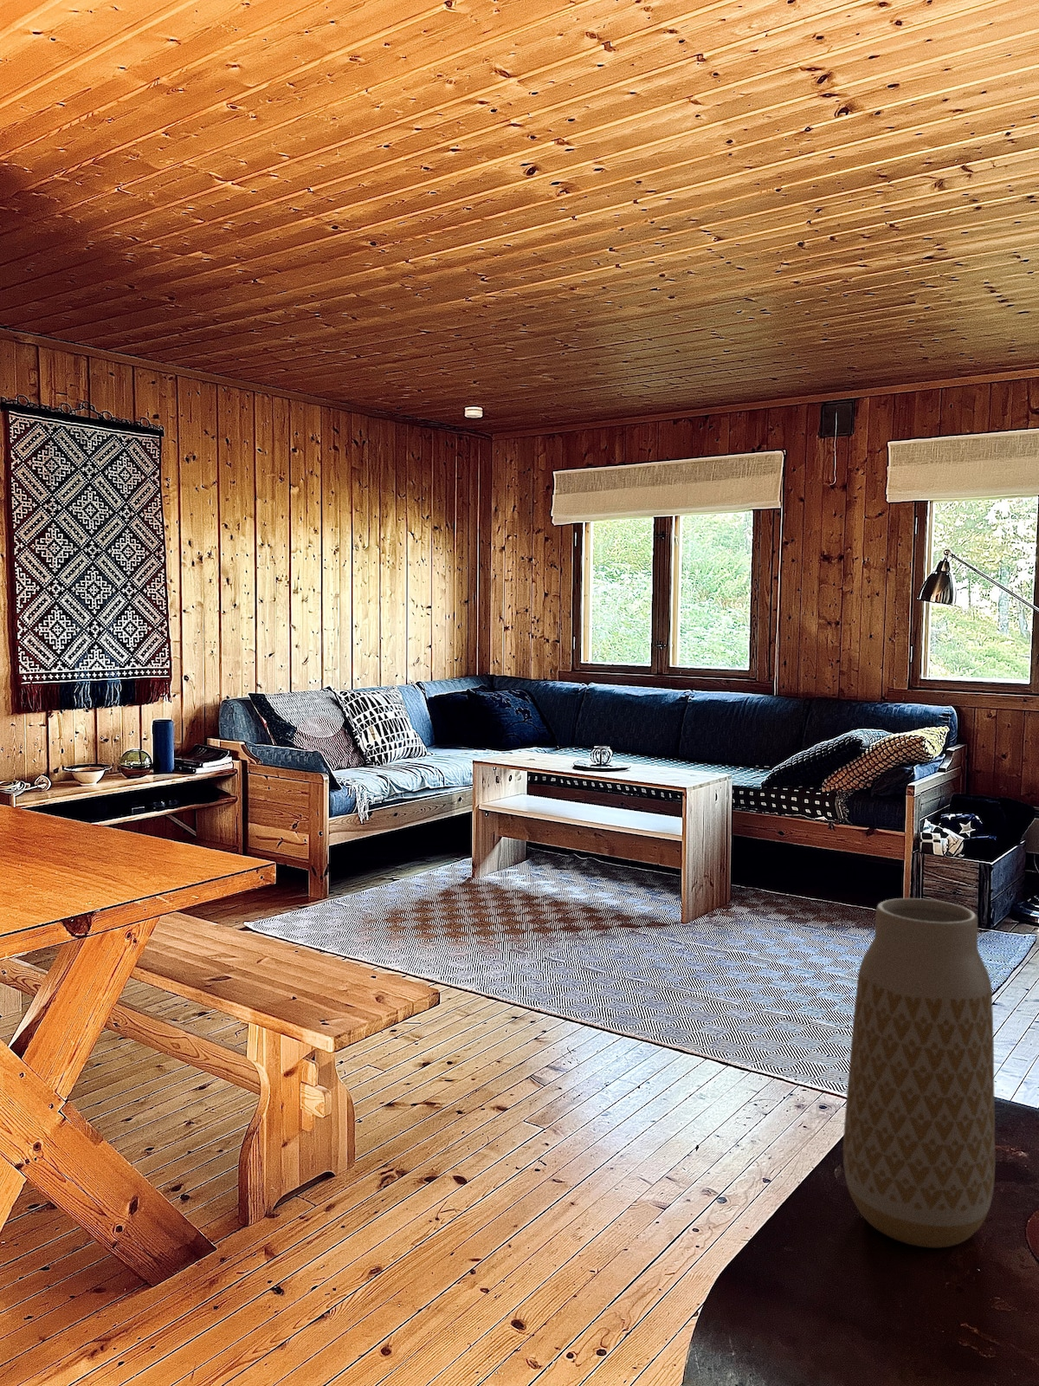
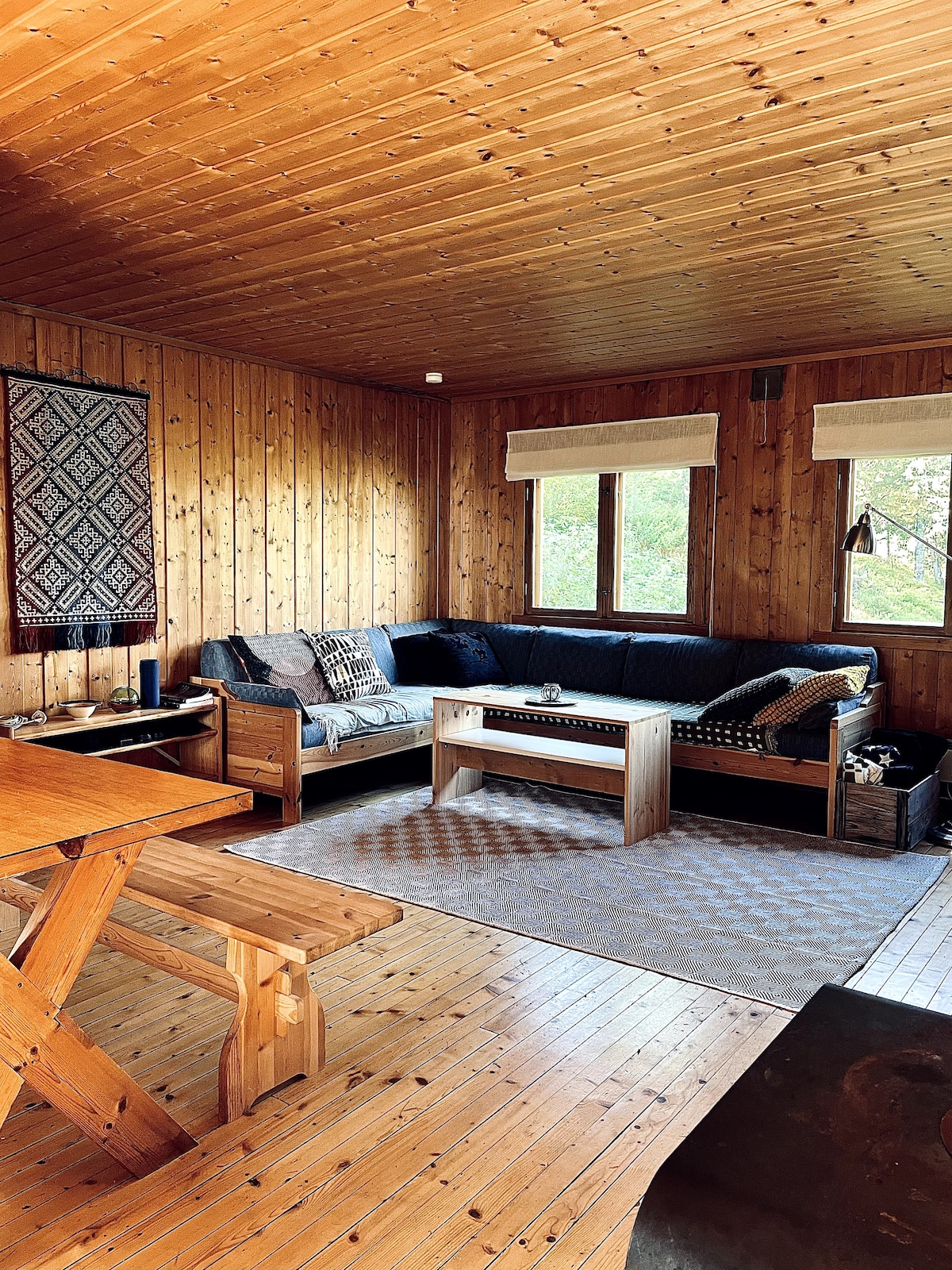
- vase (920, 1065)
